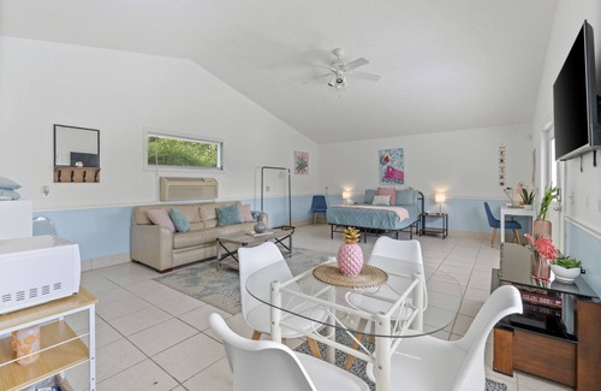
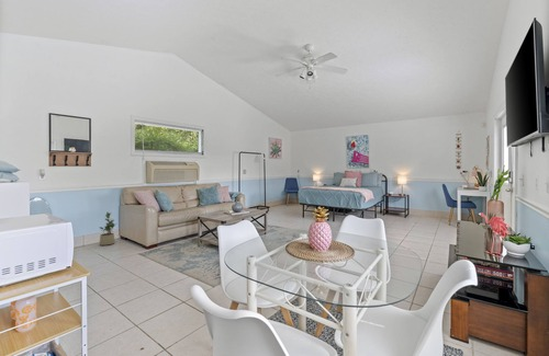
+ potted plant (108, 227)
